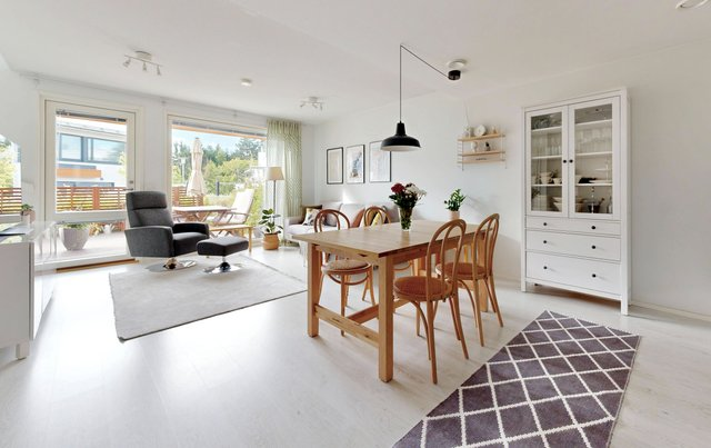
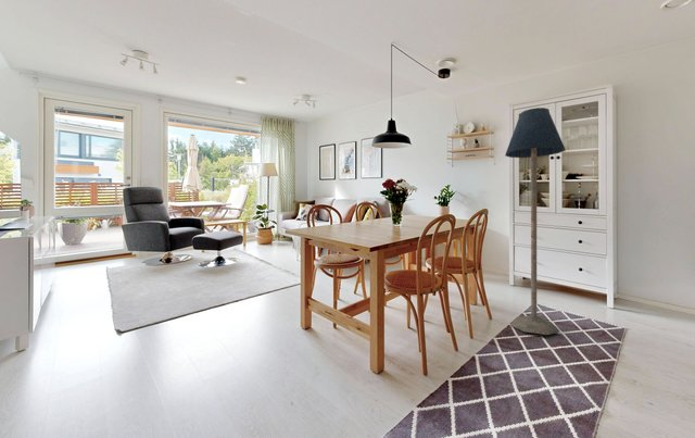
+ floor lamp (533, 218)
